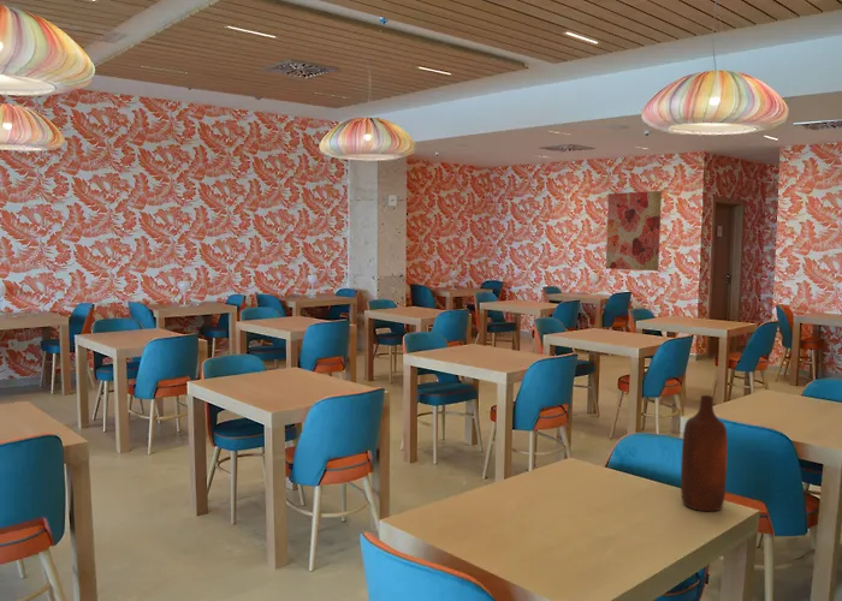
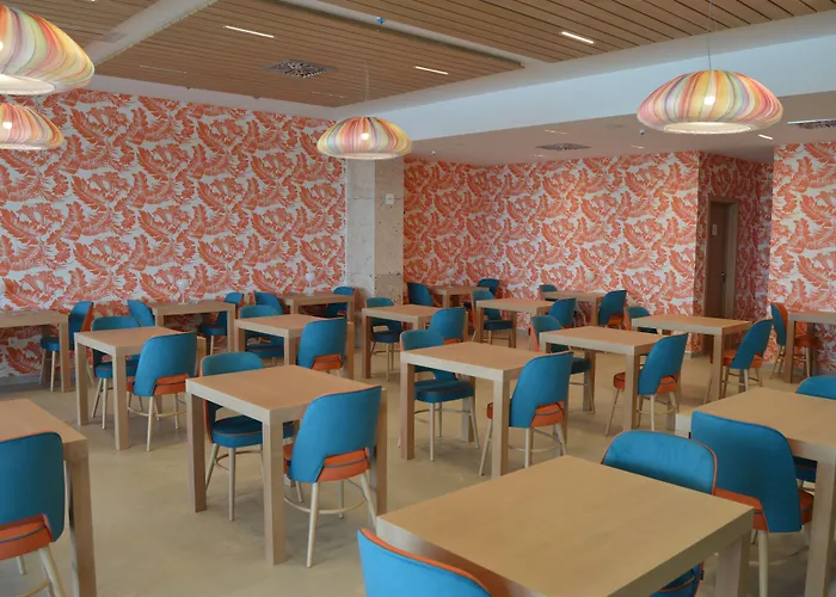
- wall art (633, 231)
- bottle (704, 451)
